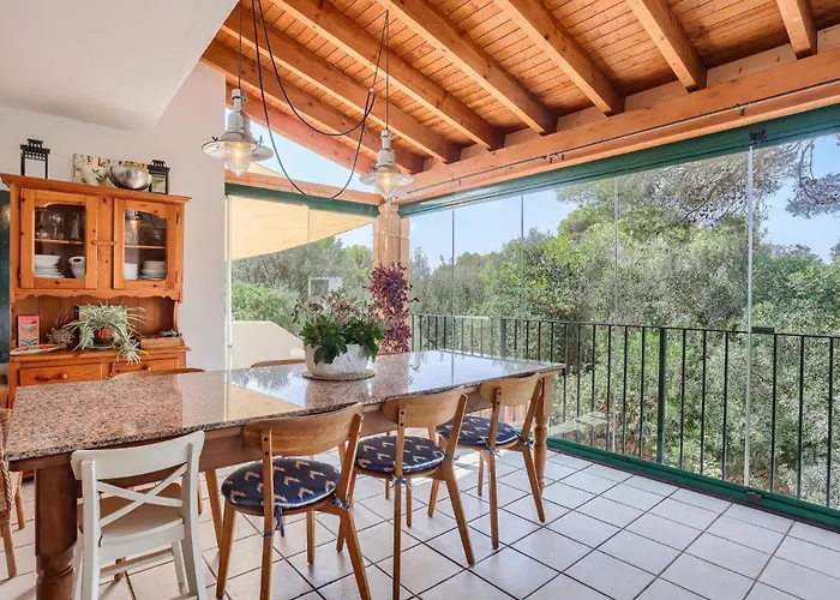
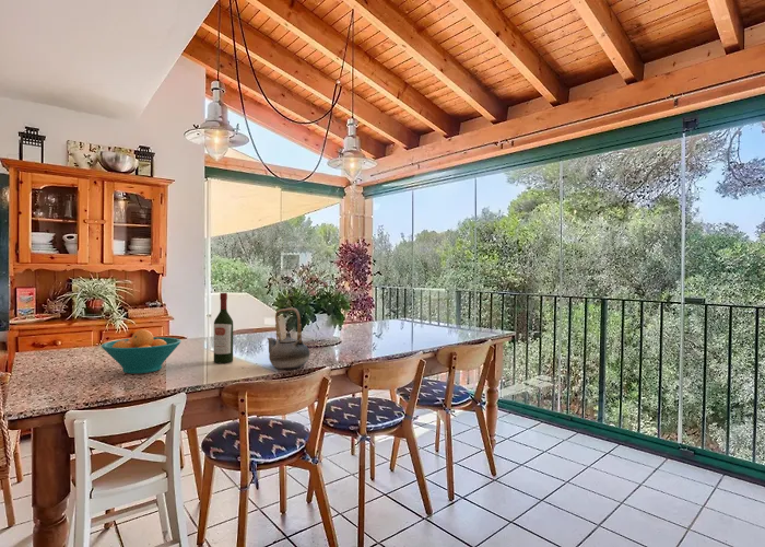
+ wine bottle (223, 327)
+ fruit bowl (142, 350)
+ teapot (286, 336)
